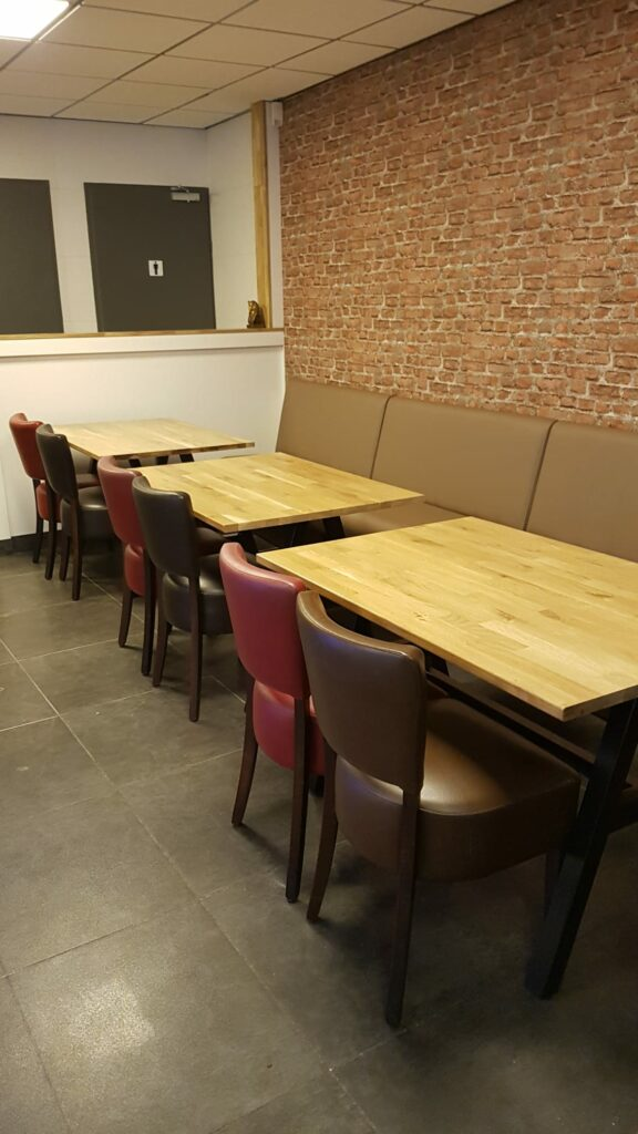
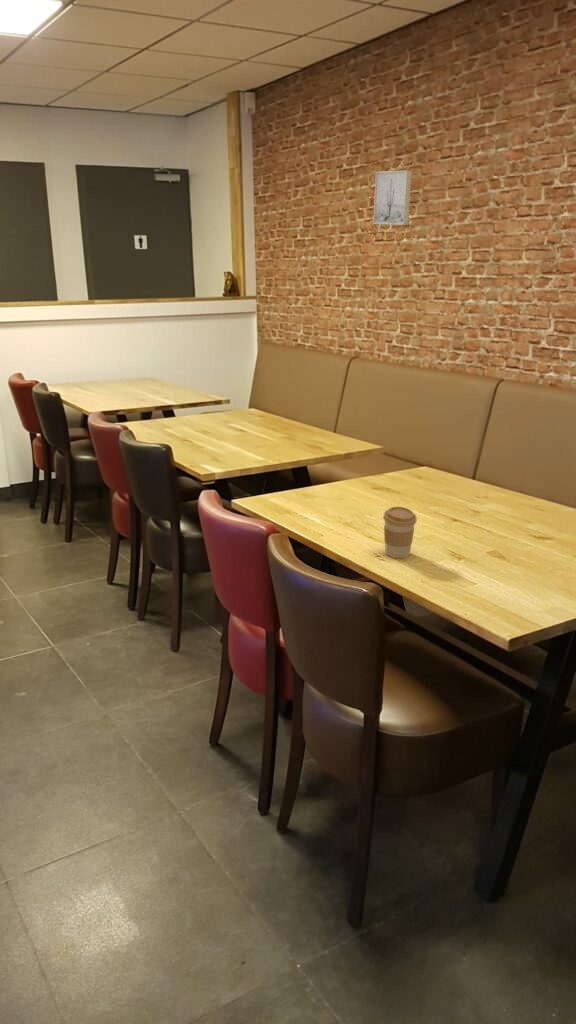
+ wall art (391, 198)
+ coffee cup (398, 532)
